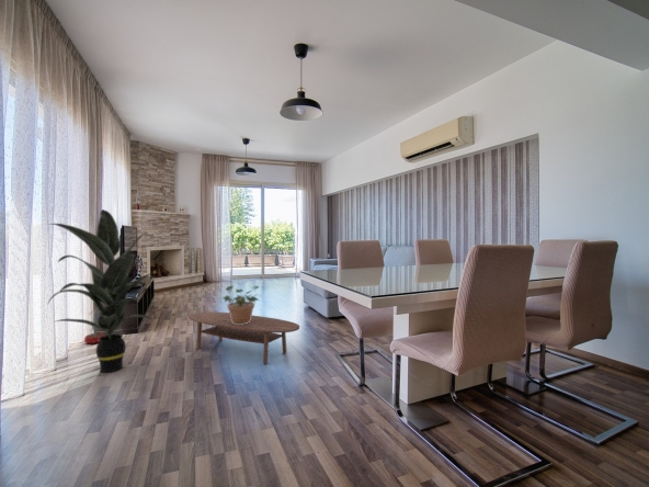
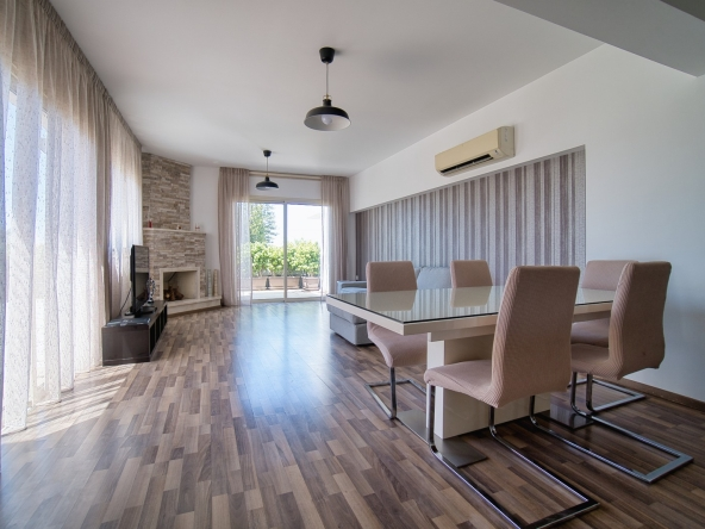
- decorative plant (94, 318)
- indoor plant (104, 291)
- coffee table (240, 336)
- potted plant (243, 303)
